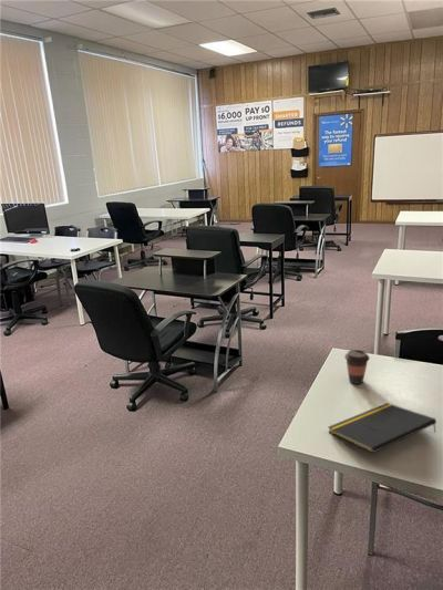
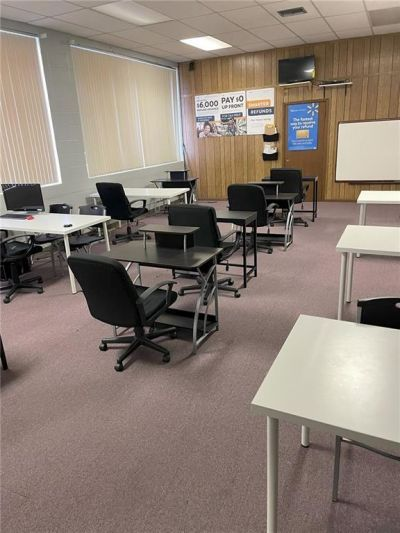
- notepad (380, 425)
- coffee cup (356, 366)
